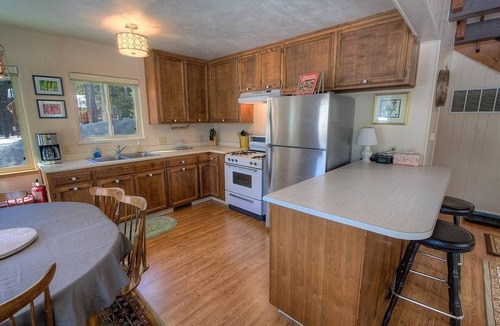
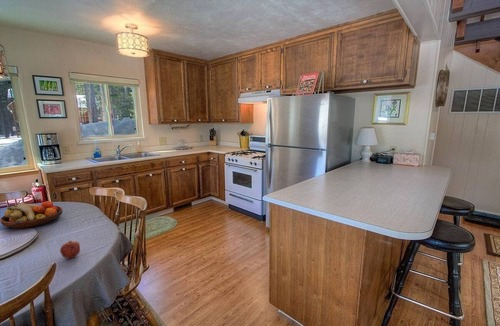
+ fruit bowl (32, 211)
+ apple (70, 248)
